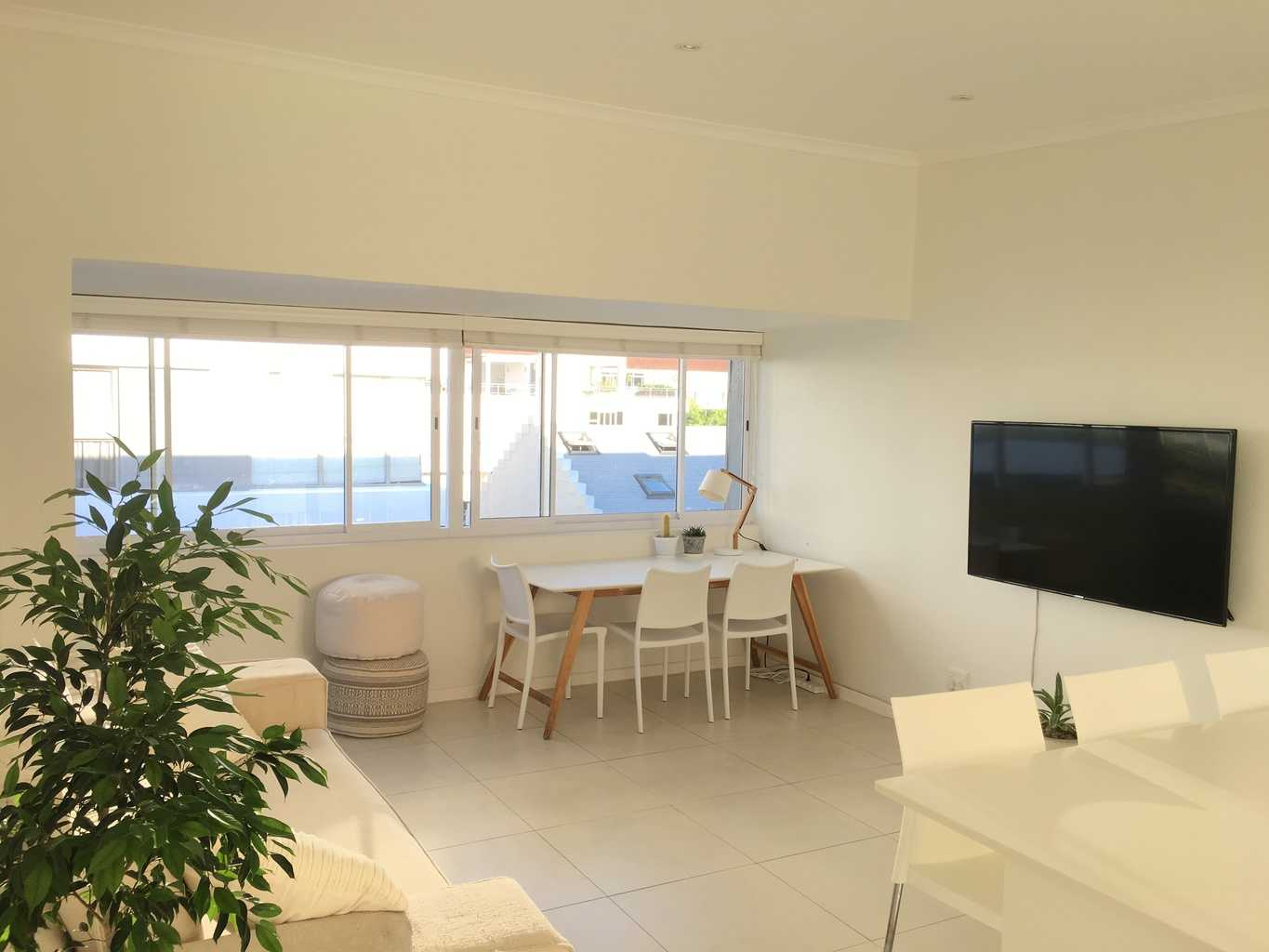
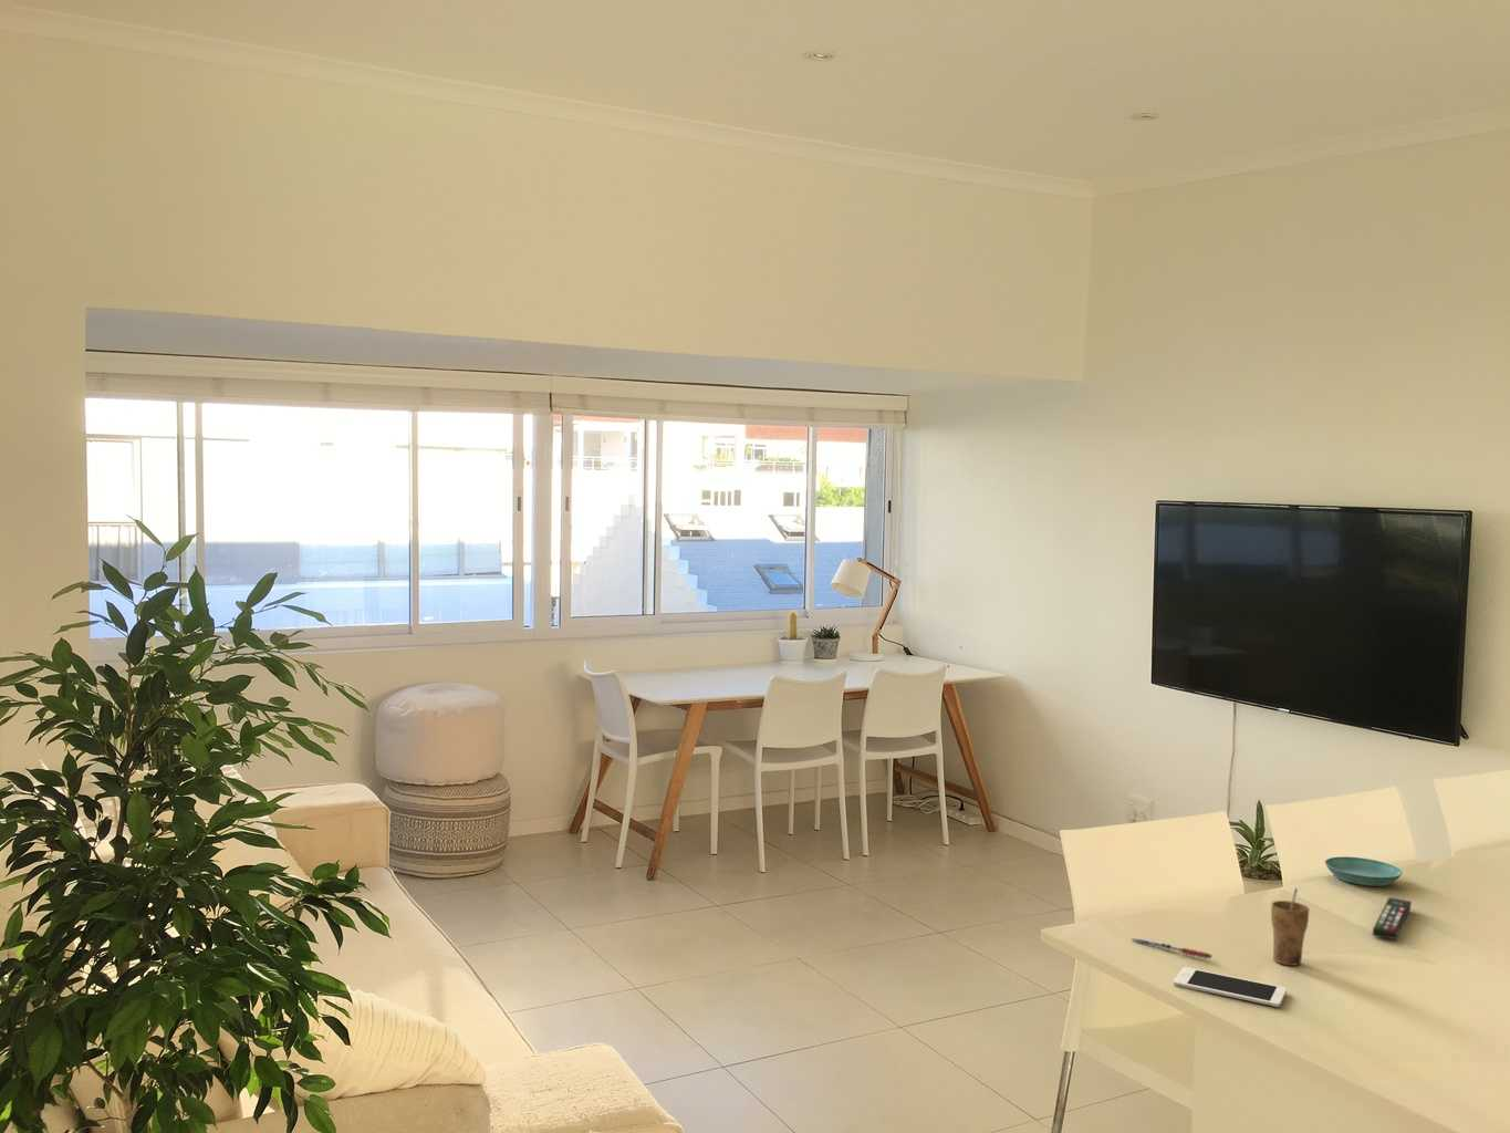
+ remote control (1392, 918)
+ pen (1171, 946)
+ saucer (1362, 872)
+ cell phone (1229, 985)
+ cup (1289, 926)
